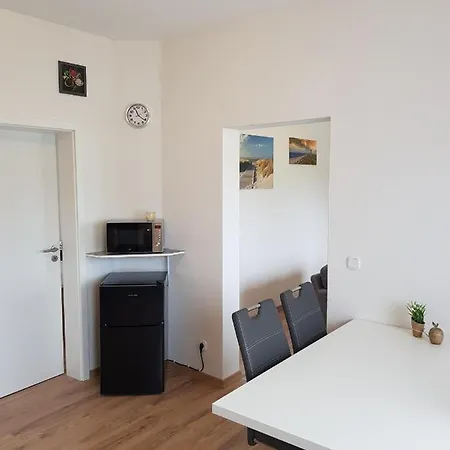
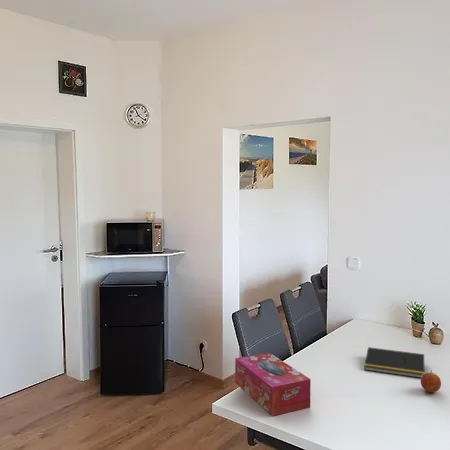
+ fruit (430, 381)
+ notepad (394, 361)
+ tissue box (270, 381)
